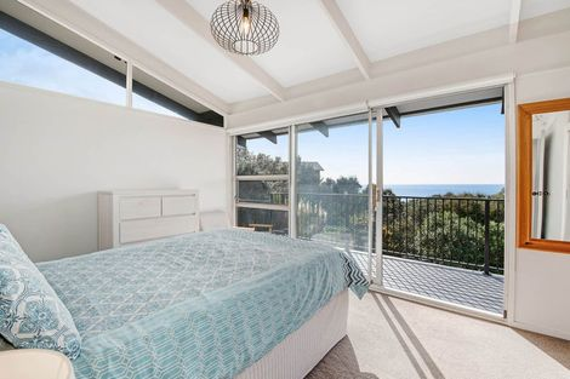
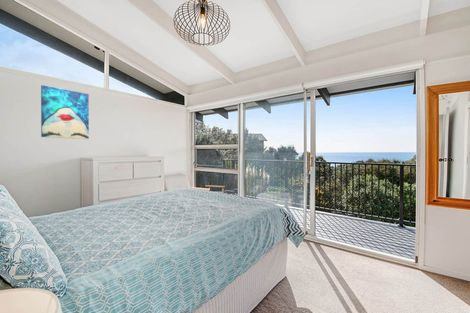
+ wall art (66, 114)
